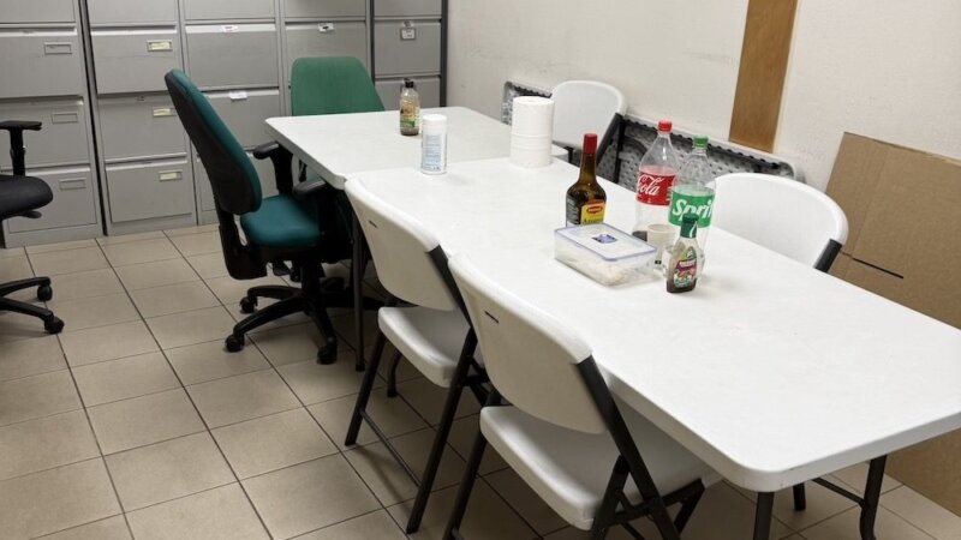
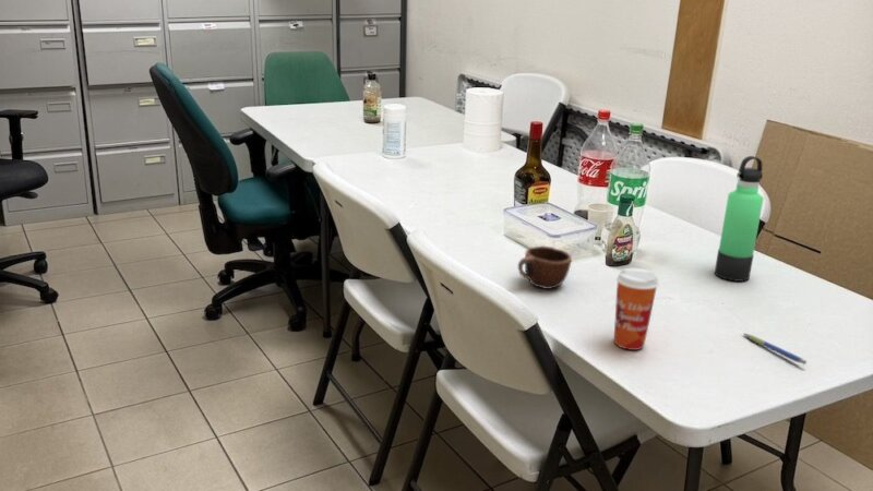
+ mug (545, 270)
+ pen (773, 347)
+ paper cup (633, 309)
+ thermos bottle (742, 217)
